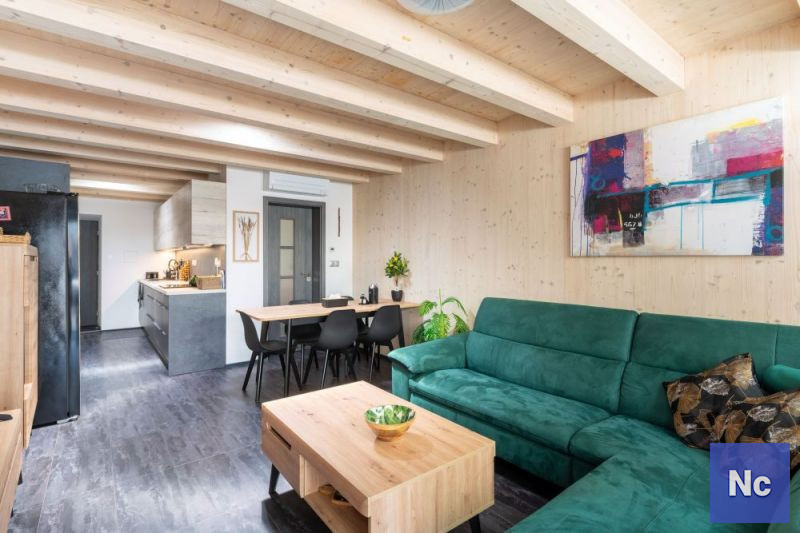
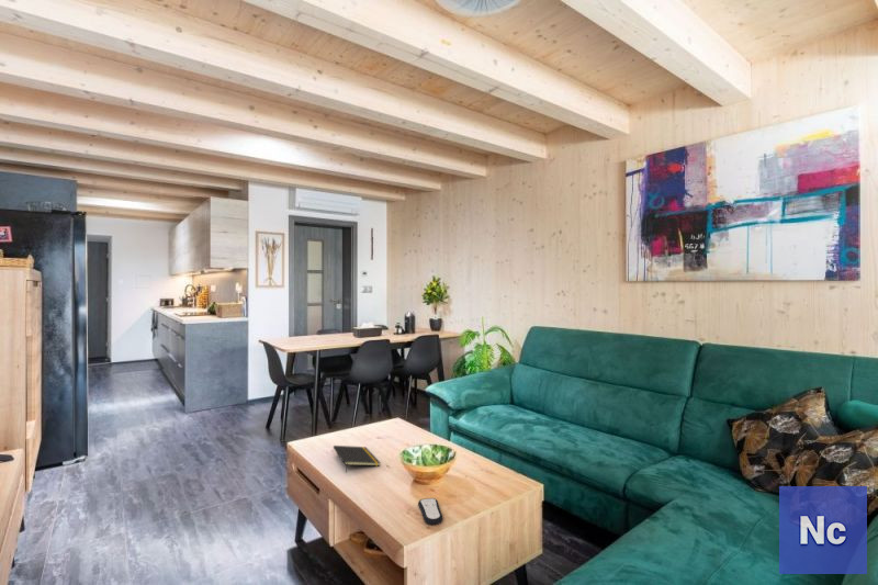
+ notepad (356, 454)
+ remote control (430, 510)
